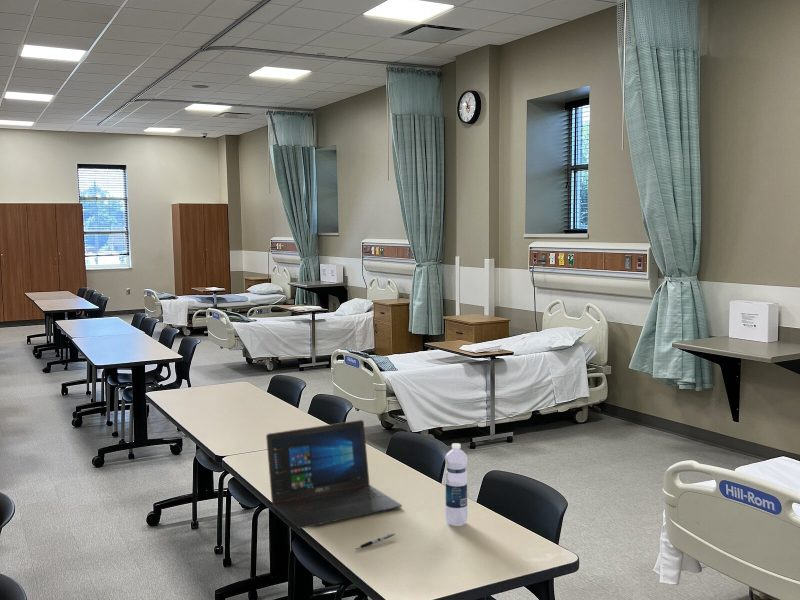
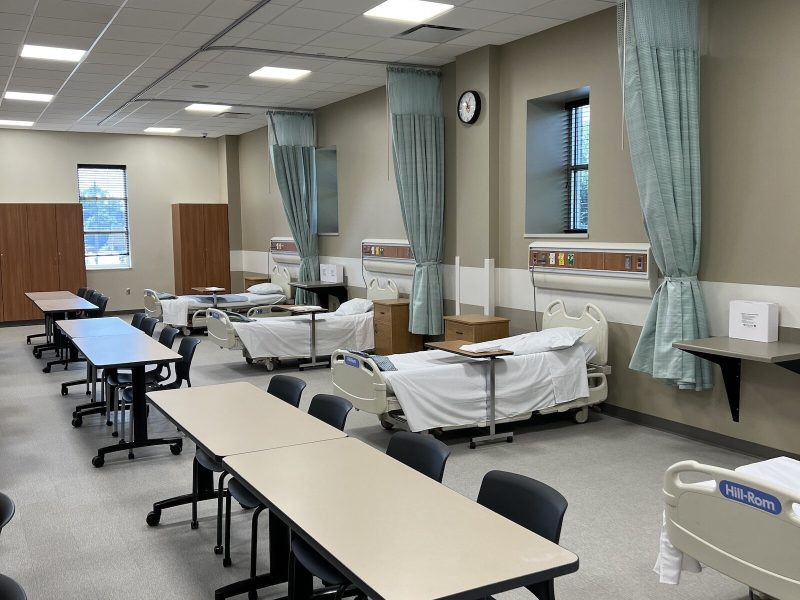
- laptop (333, 470)
- water bottle (456, 483)
- pen (375, 541)
